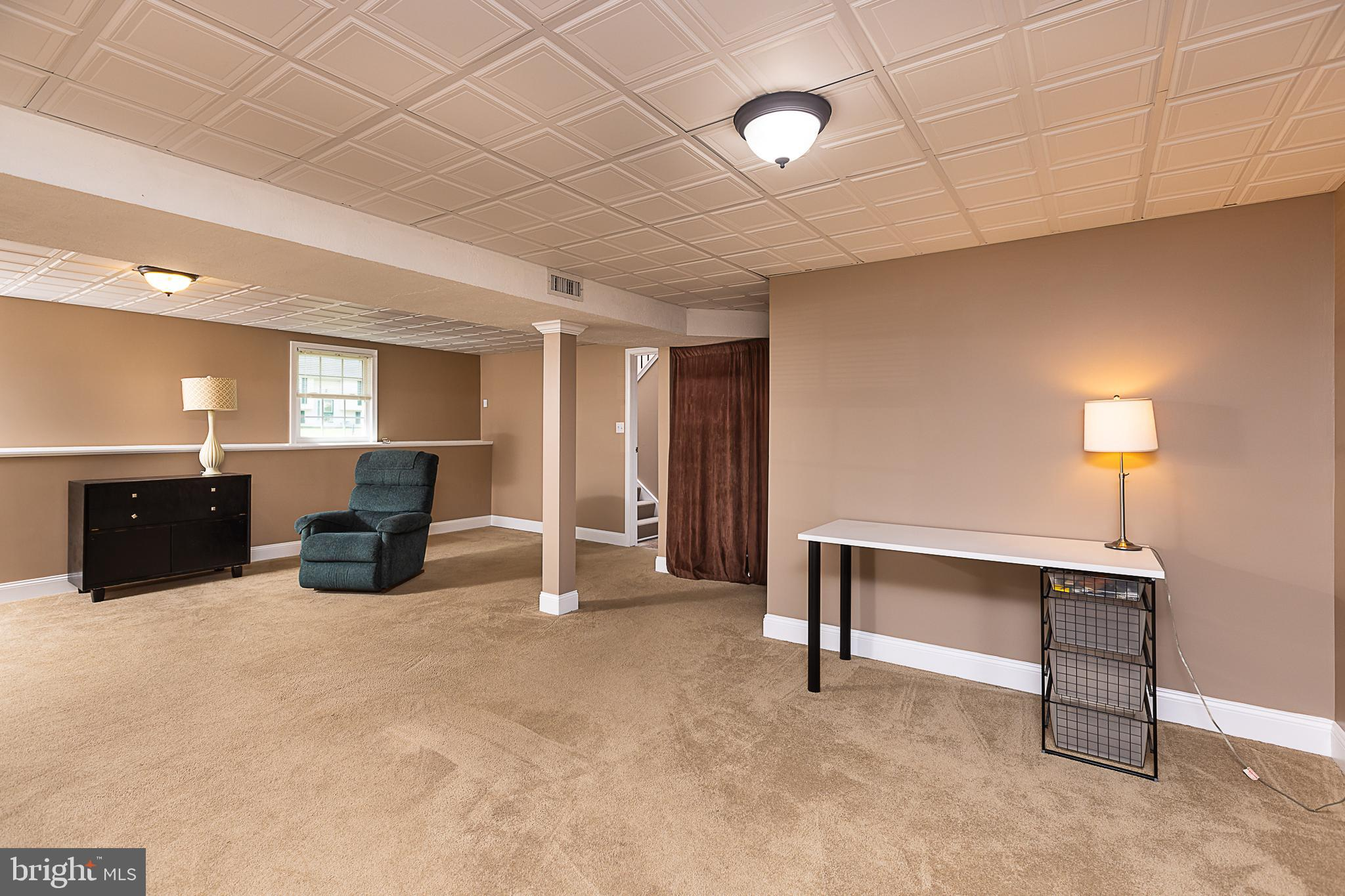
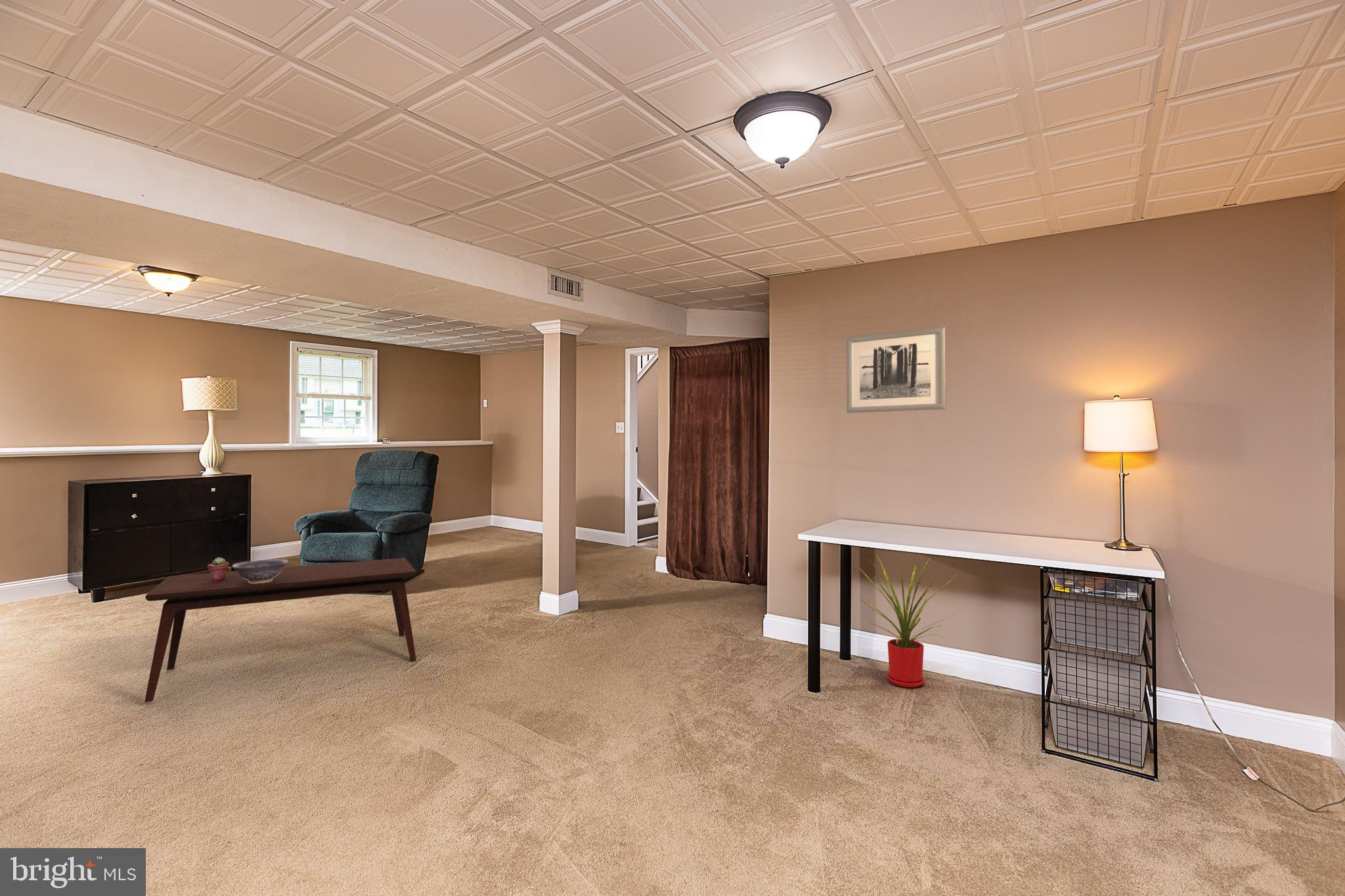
+ potted succulent (218, 568)
+ wall art (894, 372)
+ decorative bowl (260, 572)
+ coffee table (294, 599)
+ house plant (906, 620)
